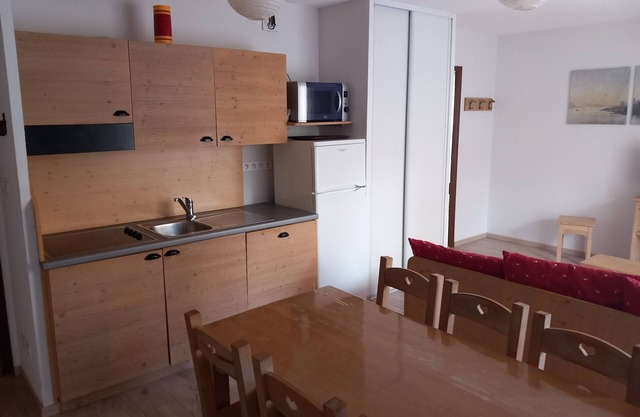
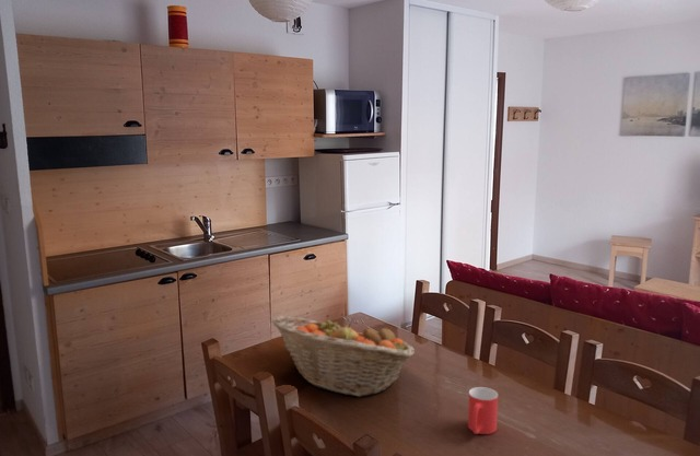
+ mug (480, 413)
+ fruit basket (341, 346)
